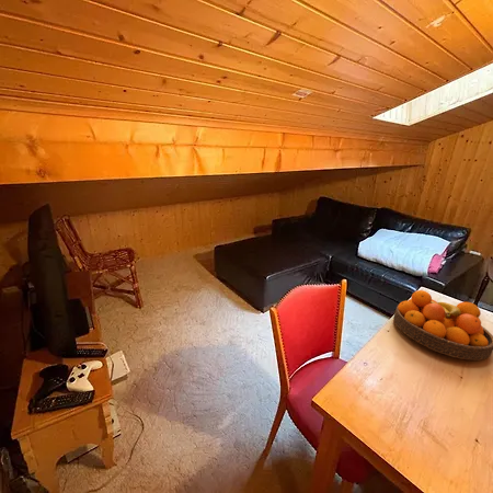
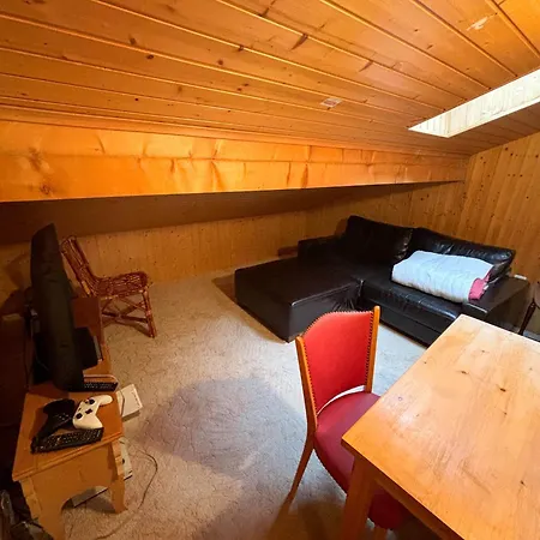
- fruit bowl (444, 317)
